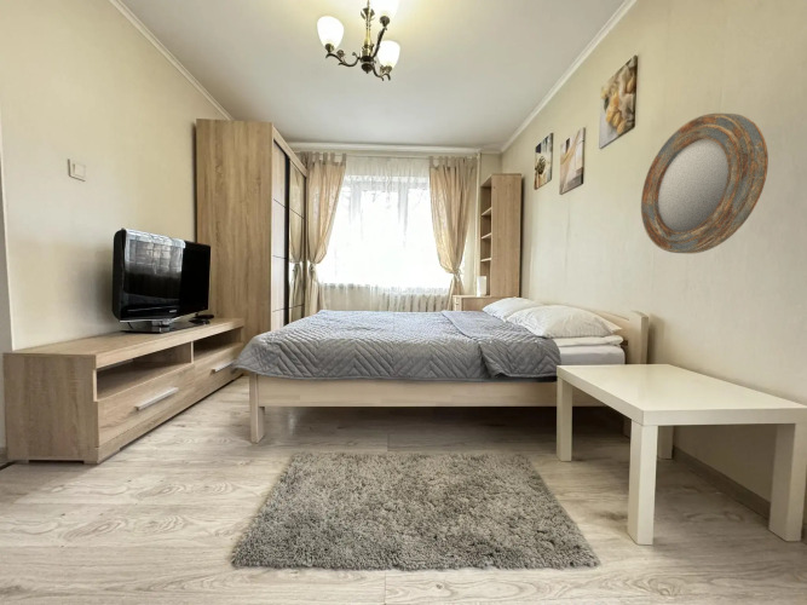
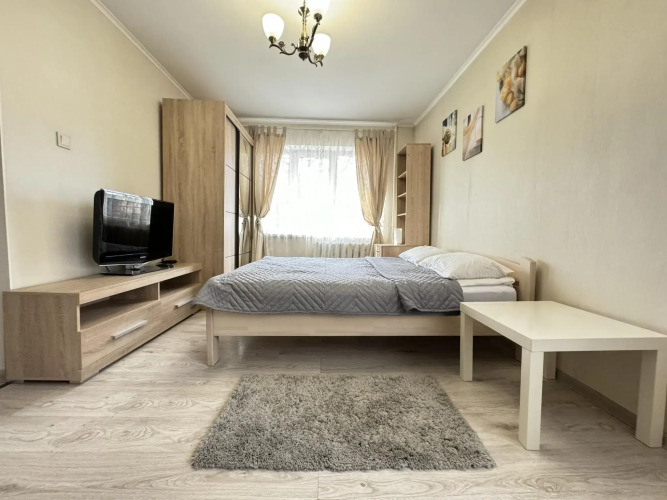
- home mirror (692, 186)
